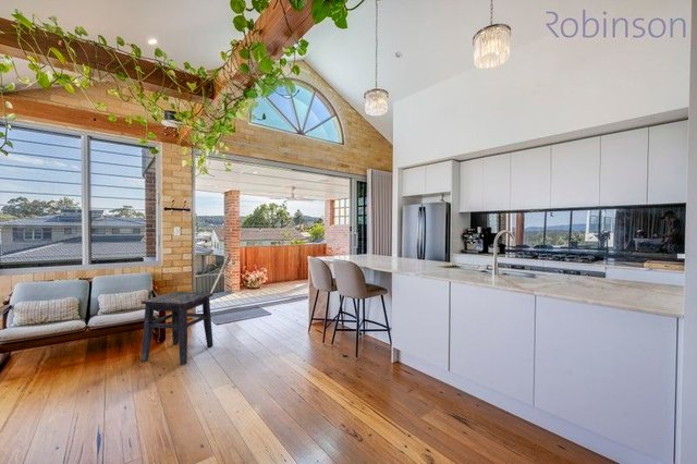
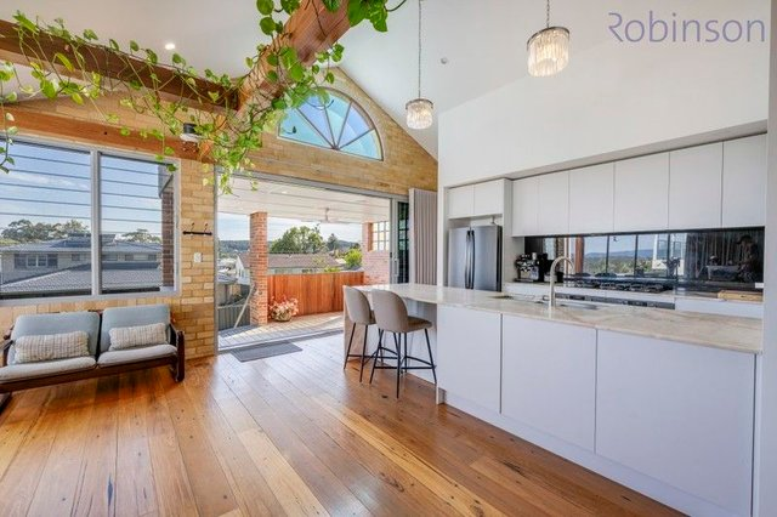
- side table (179, 325)
